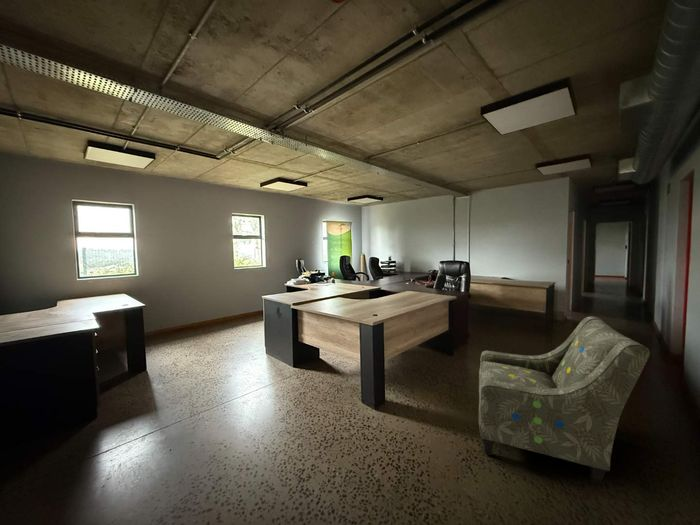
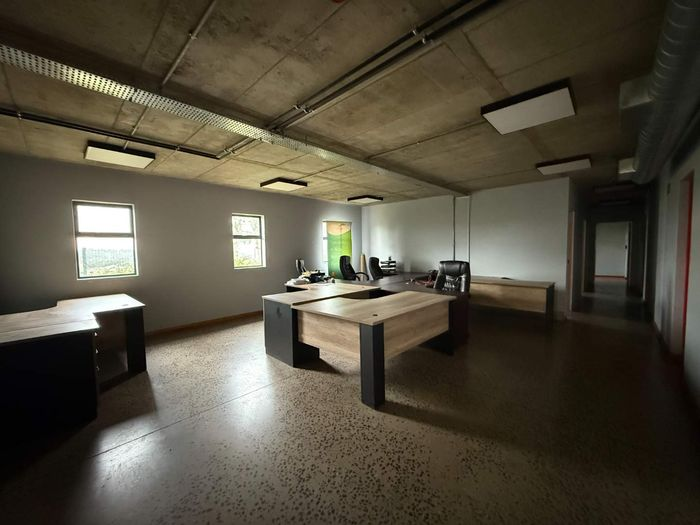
- armchair (543, 382)
